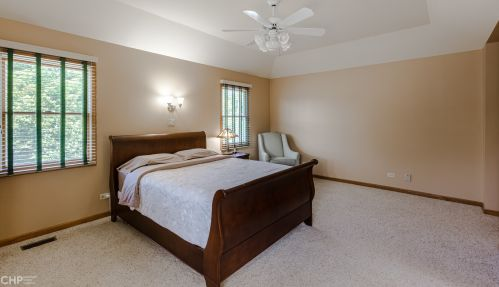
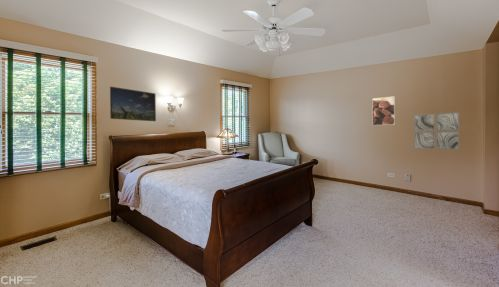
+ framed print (134, 105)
+ wall art (436, 130)
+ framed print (383, 111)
